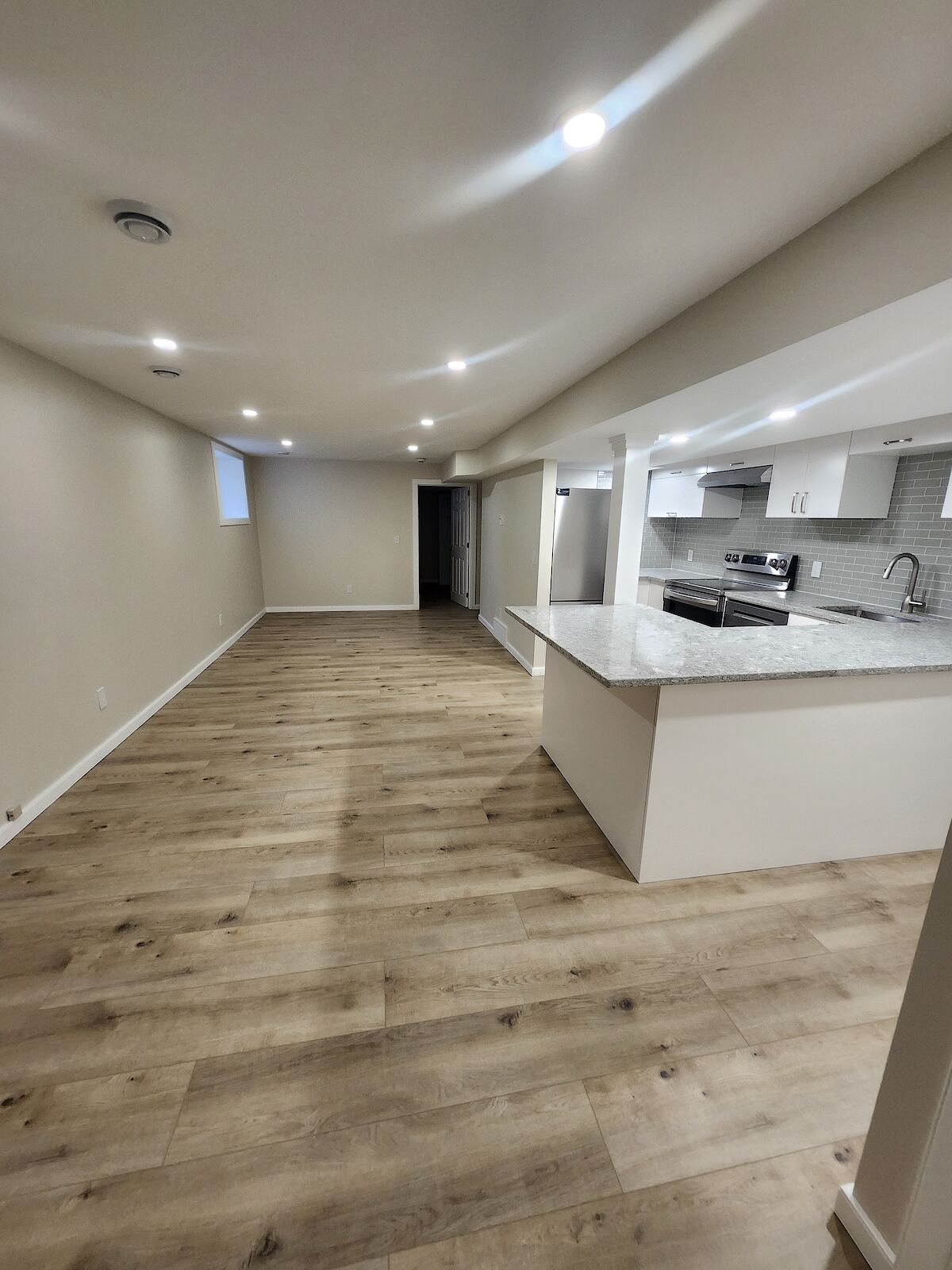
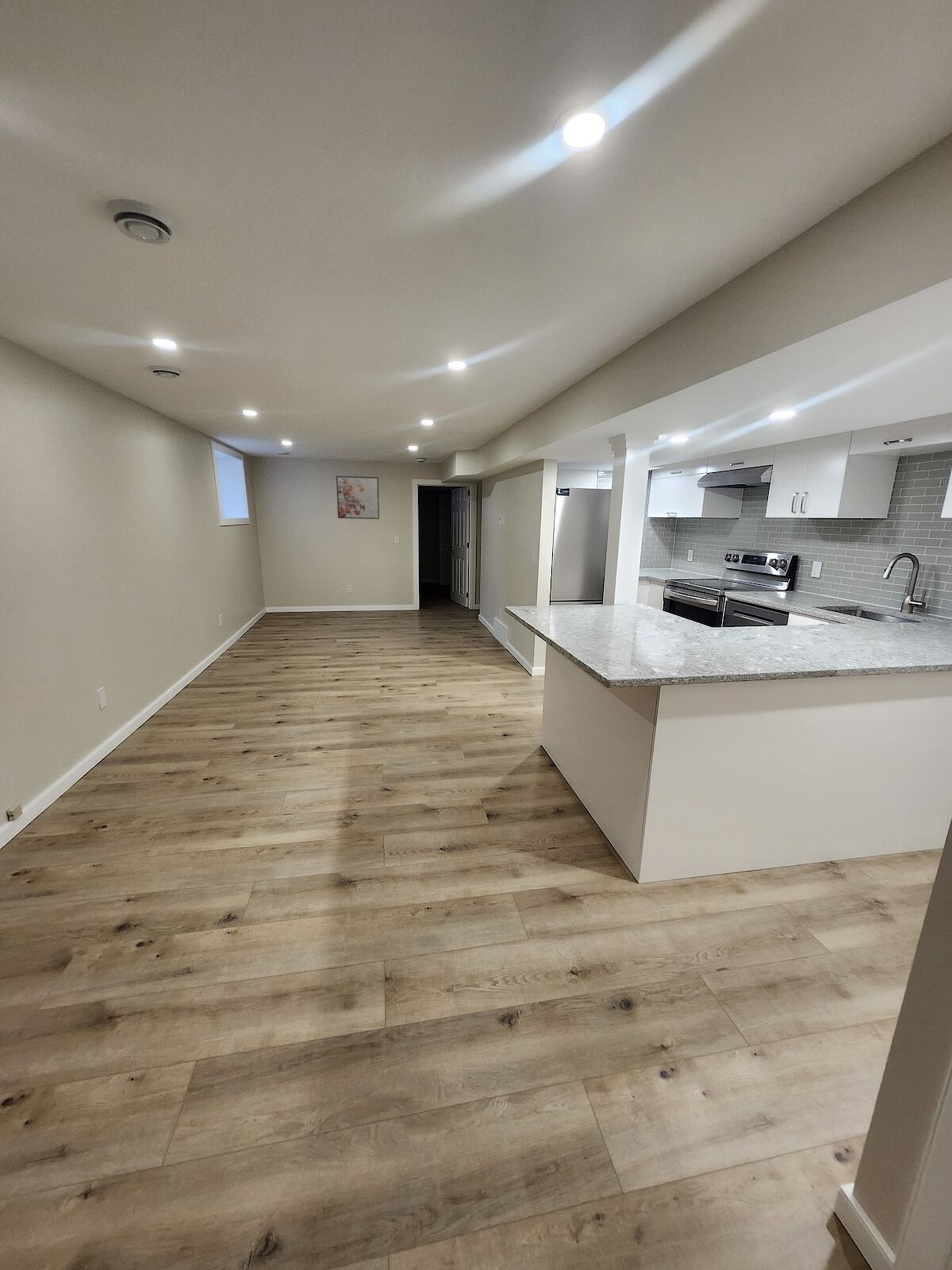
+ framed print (358, 498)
